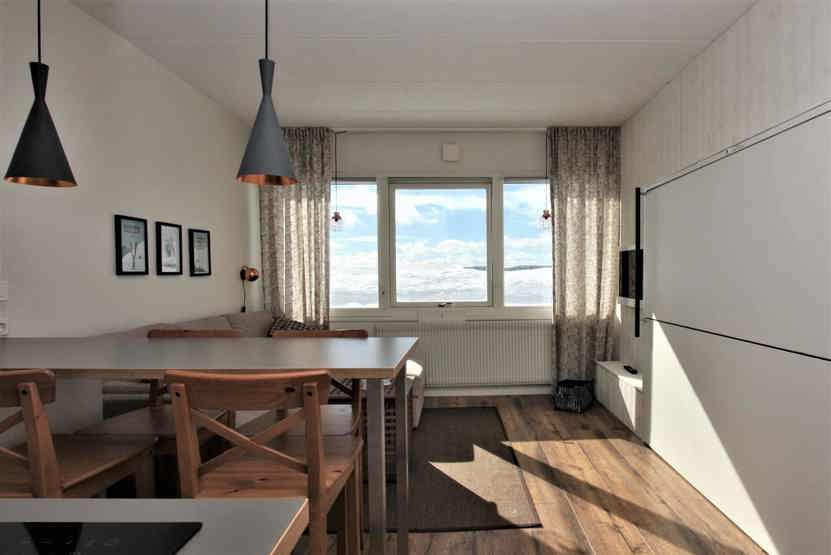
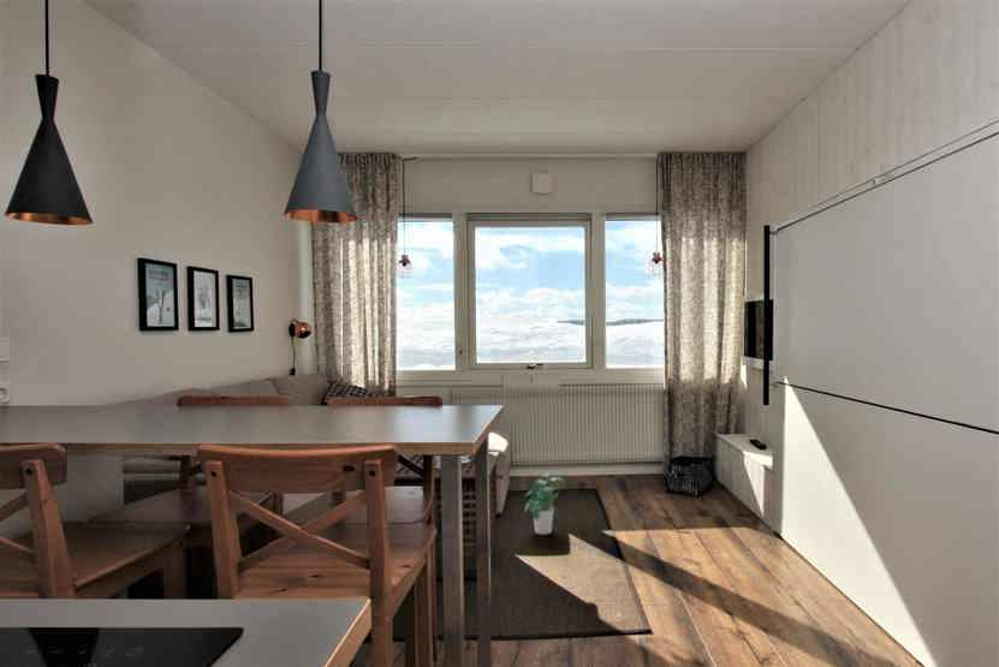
+ potted plant (545, 501)
